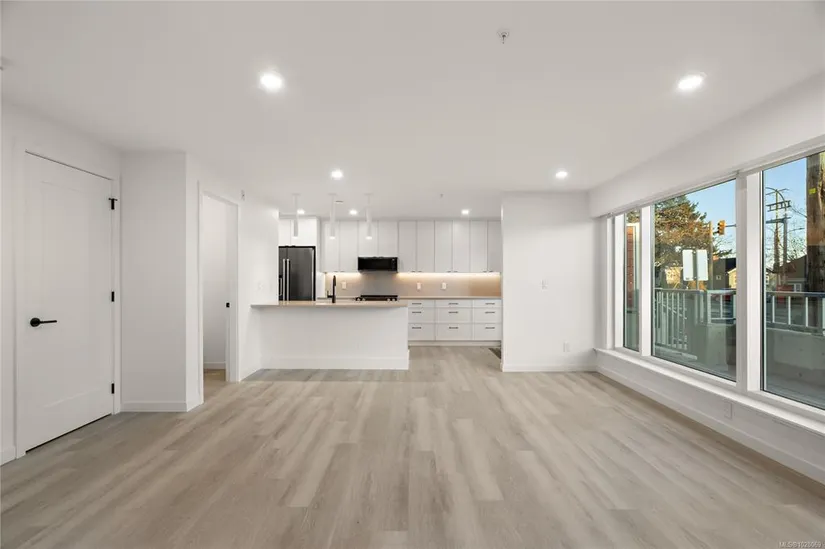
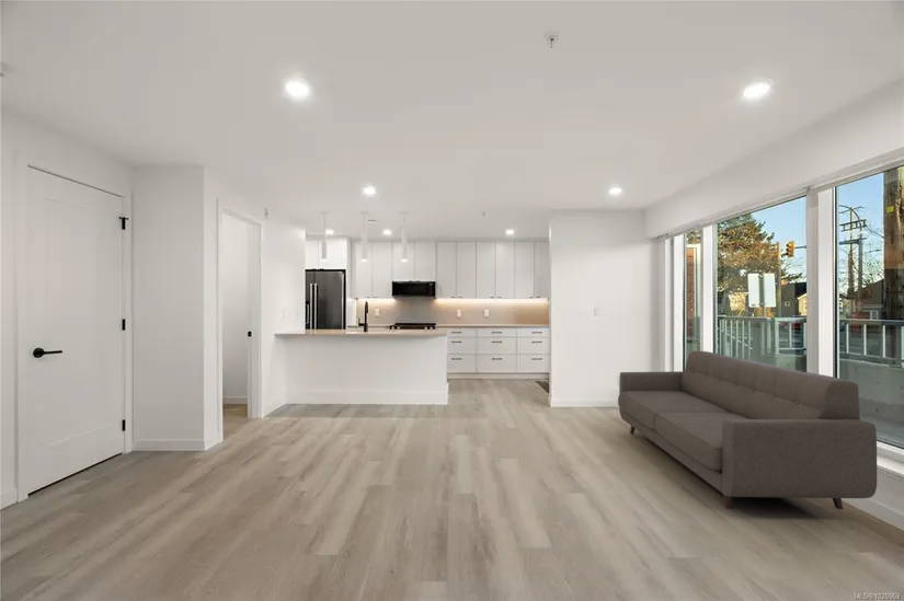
+ sofa (709, 412)
